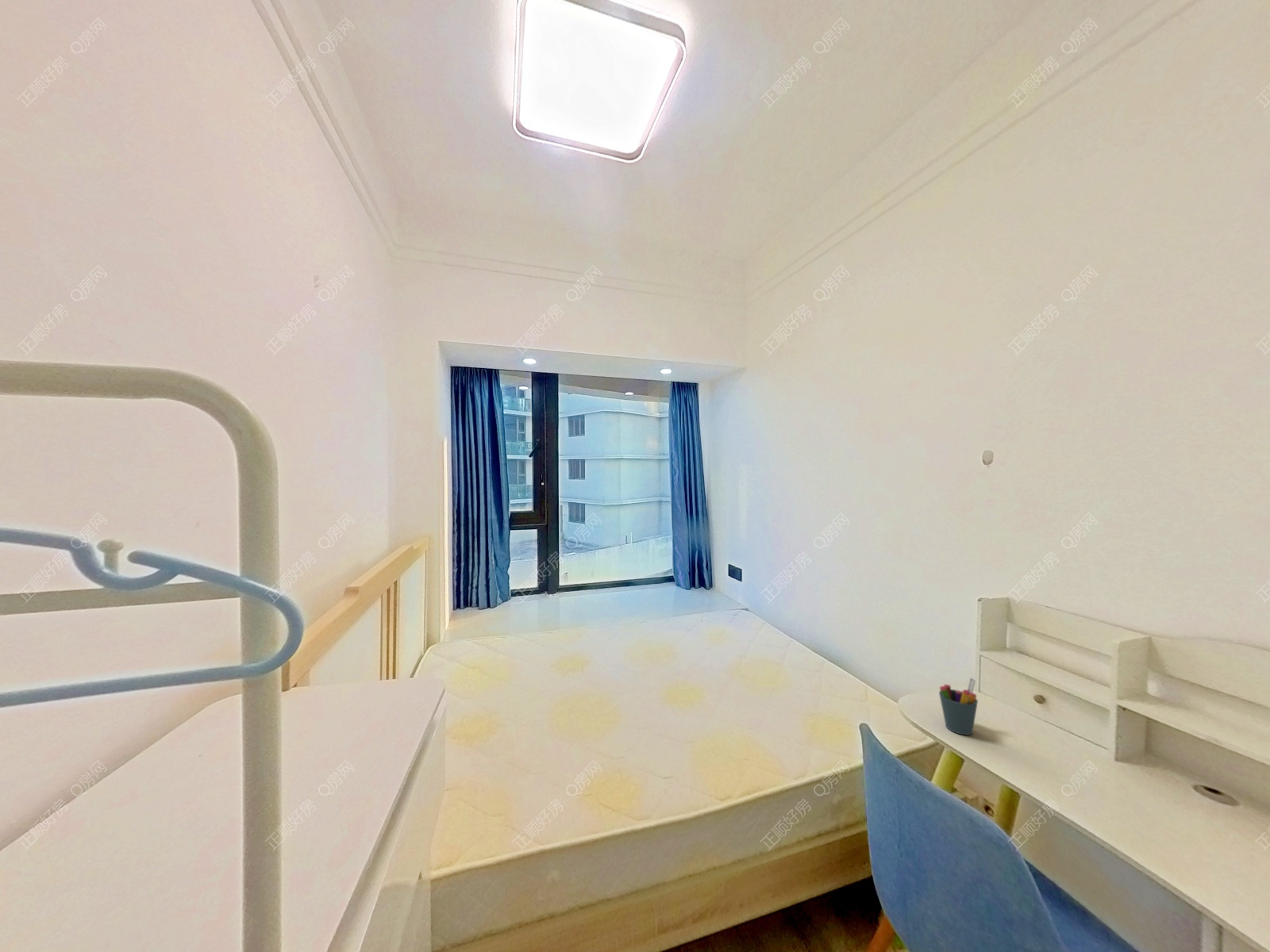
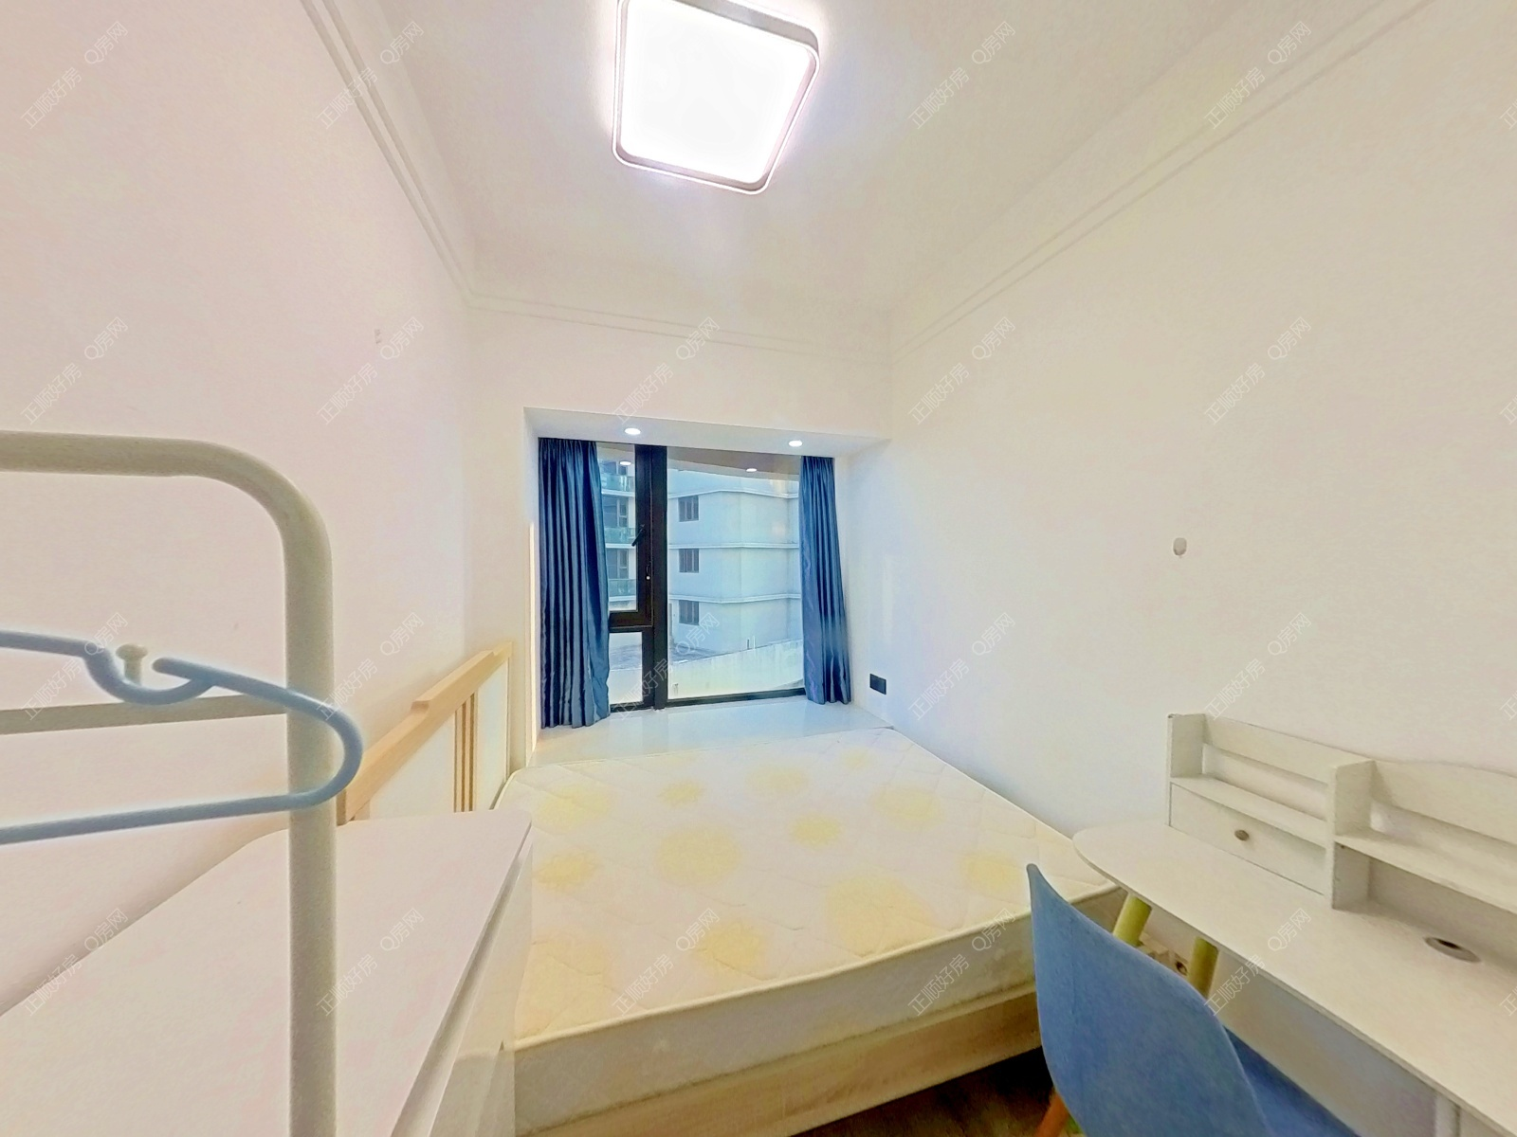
- pen holder (958, 704)
